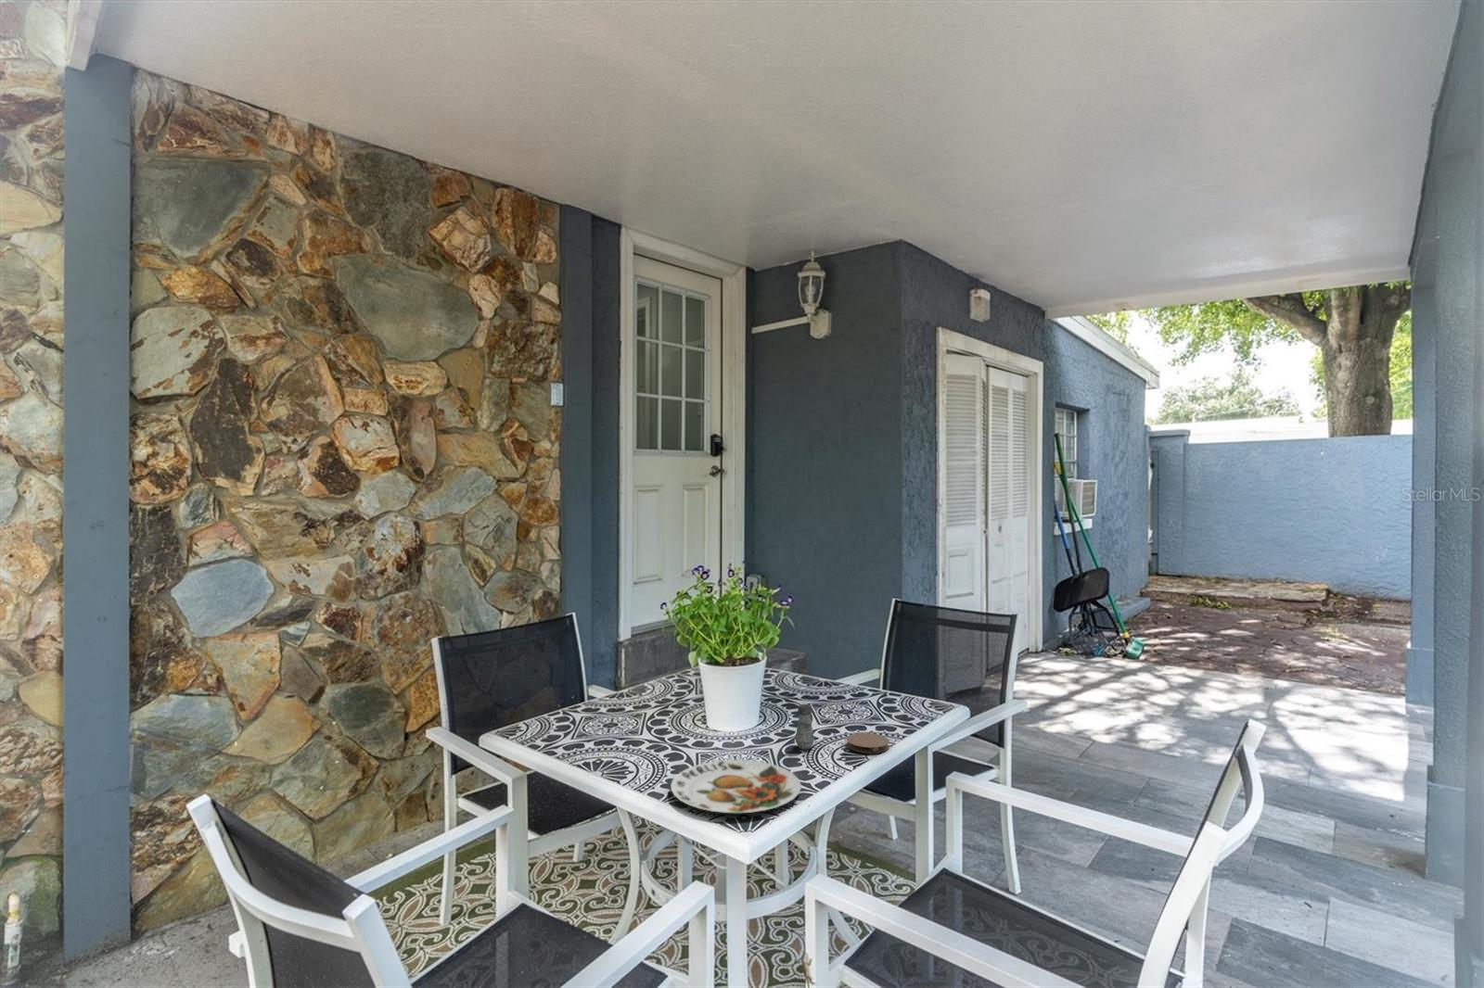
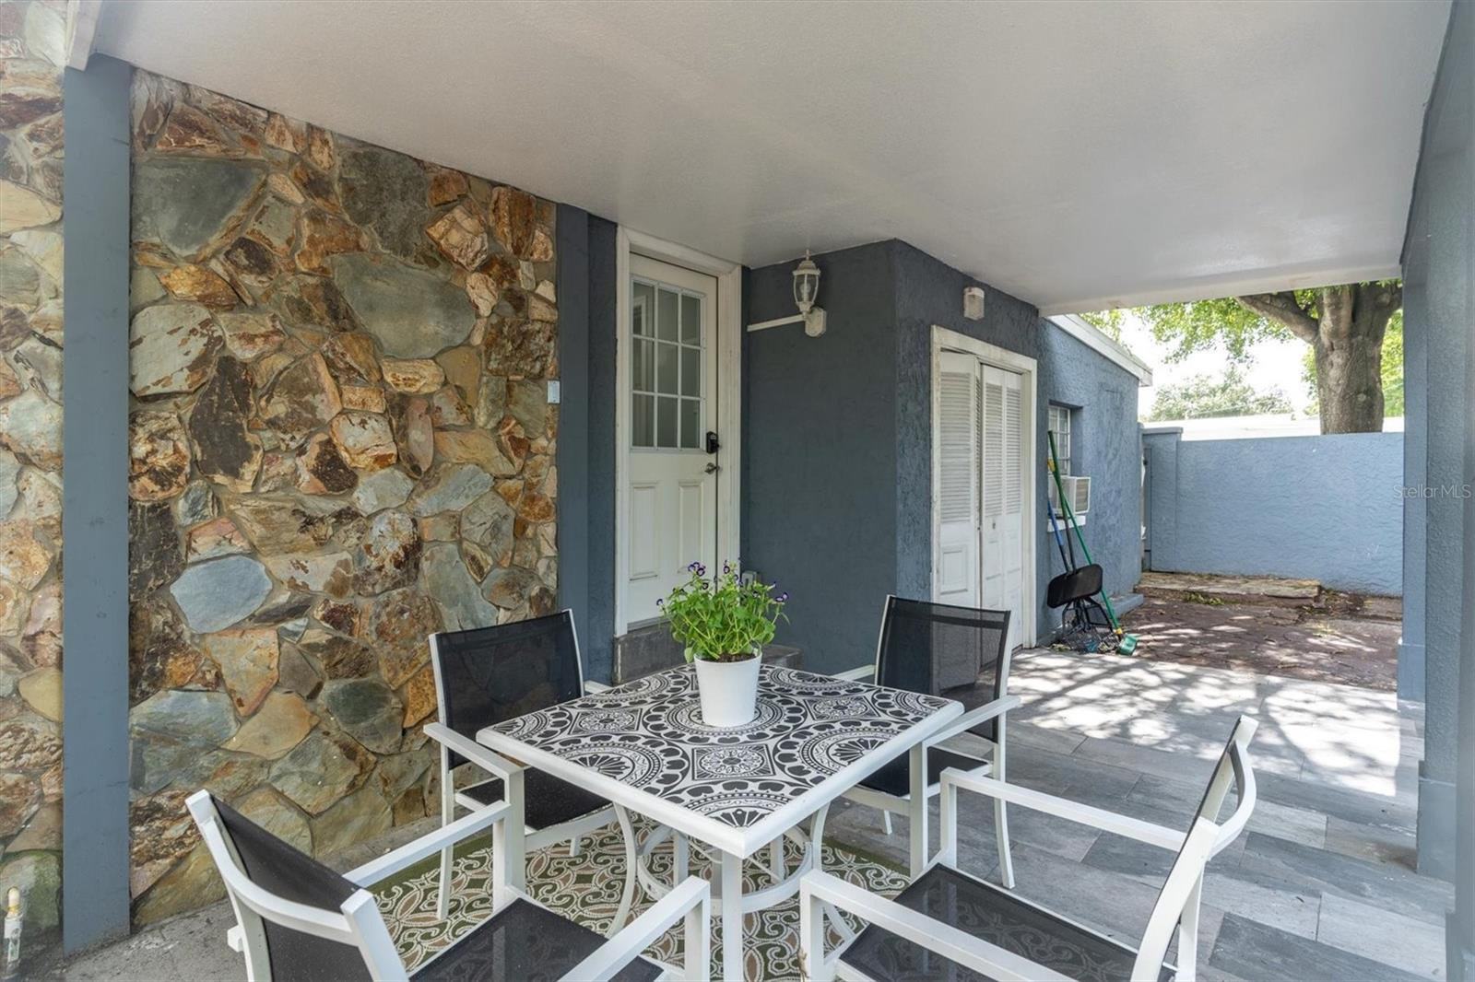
- plate (736, 786)
- coaster (867, 742)
- salt shaker (804, 726)
